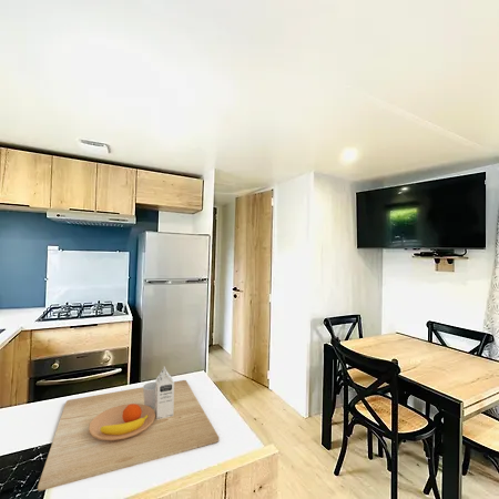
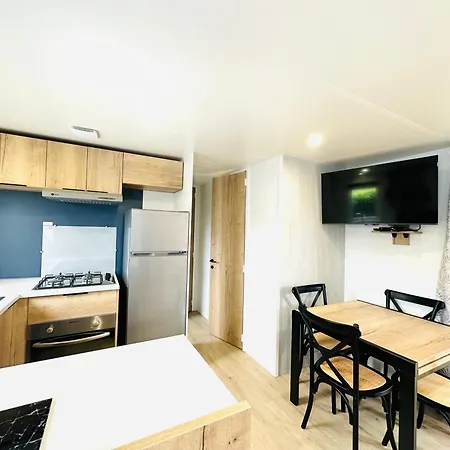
- cutting board (135, 395)
